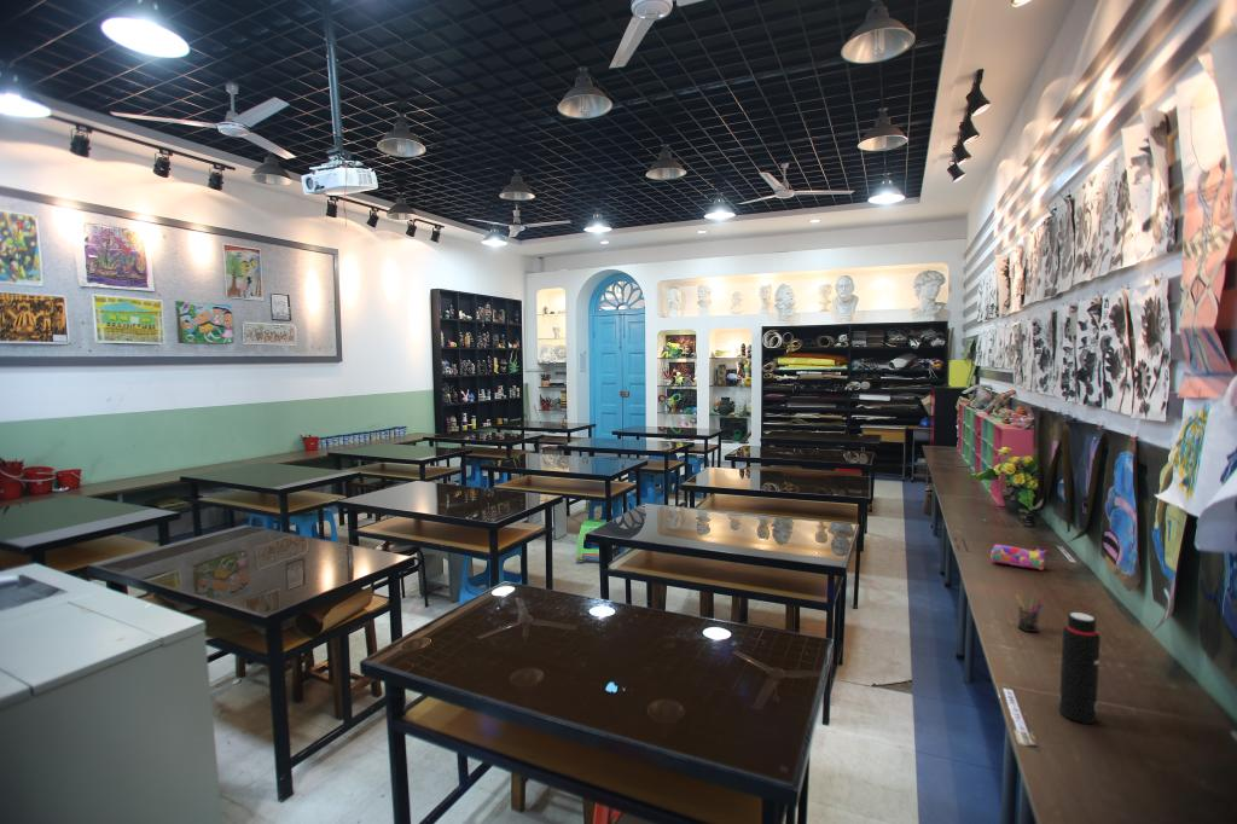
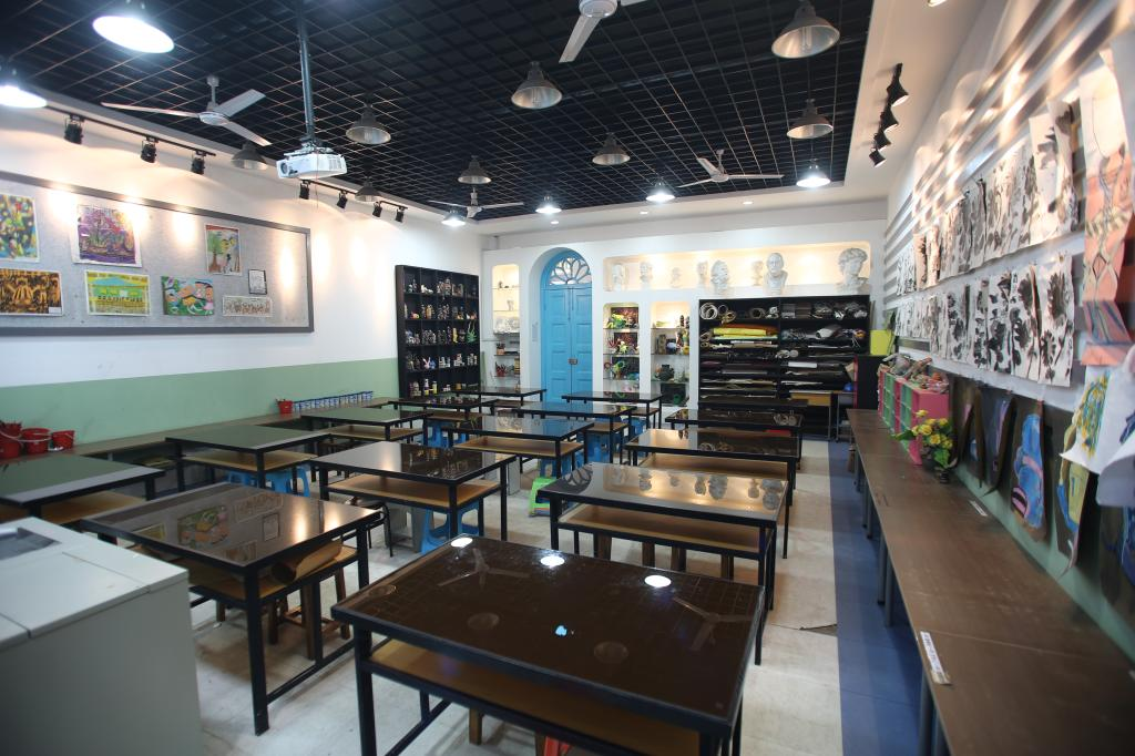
- water bottle (1080, 665)
- pencil case (1017, 556)
- pen holder (1029, 611)
